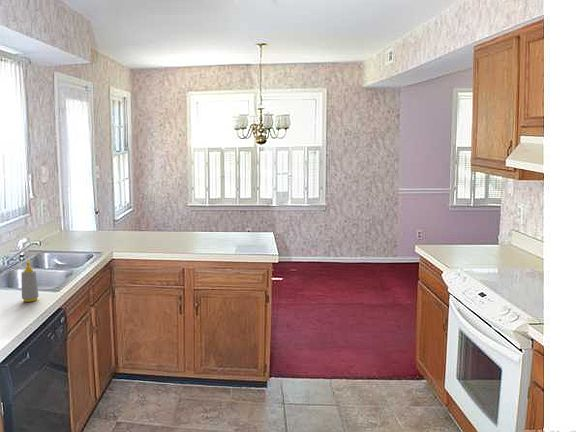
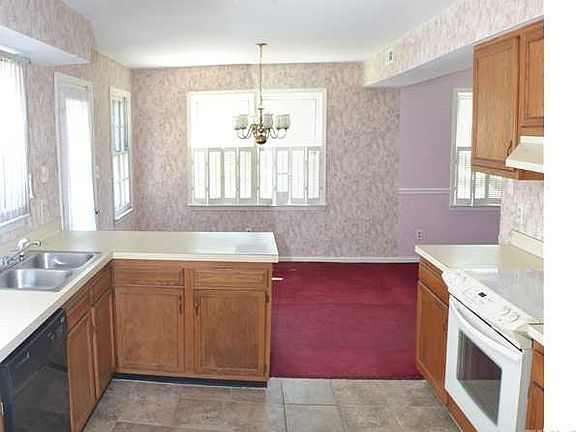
- soap bottle (29, 280)
